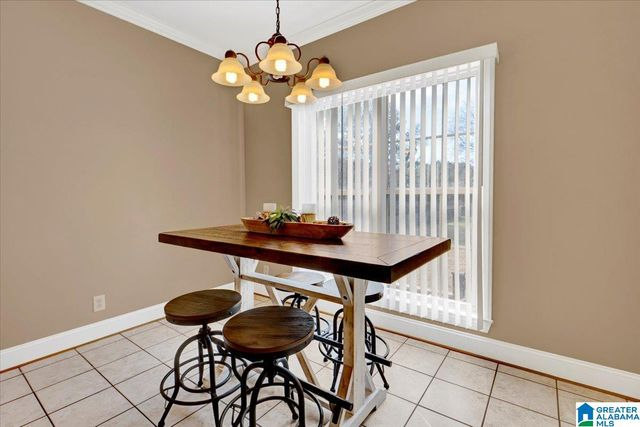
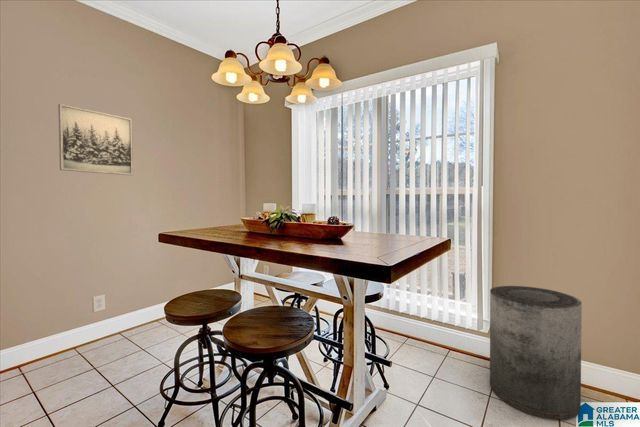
+ wall art (98, 142)
+ trash can (532, 344)
